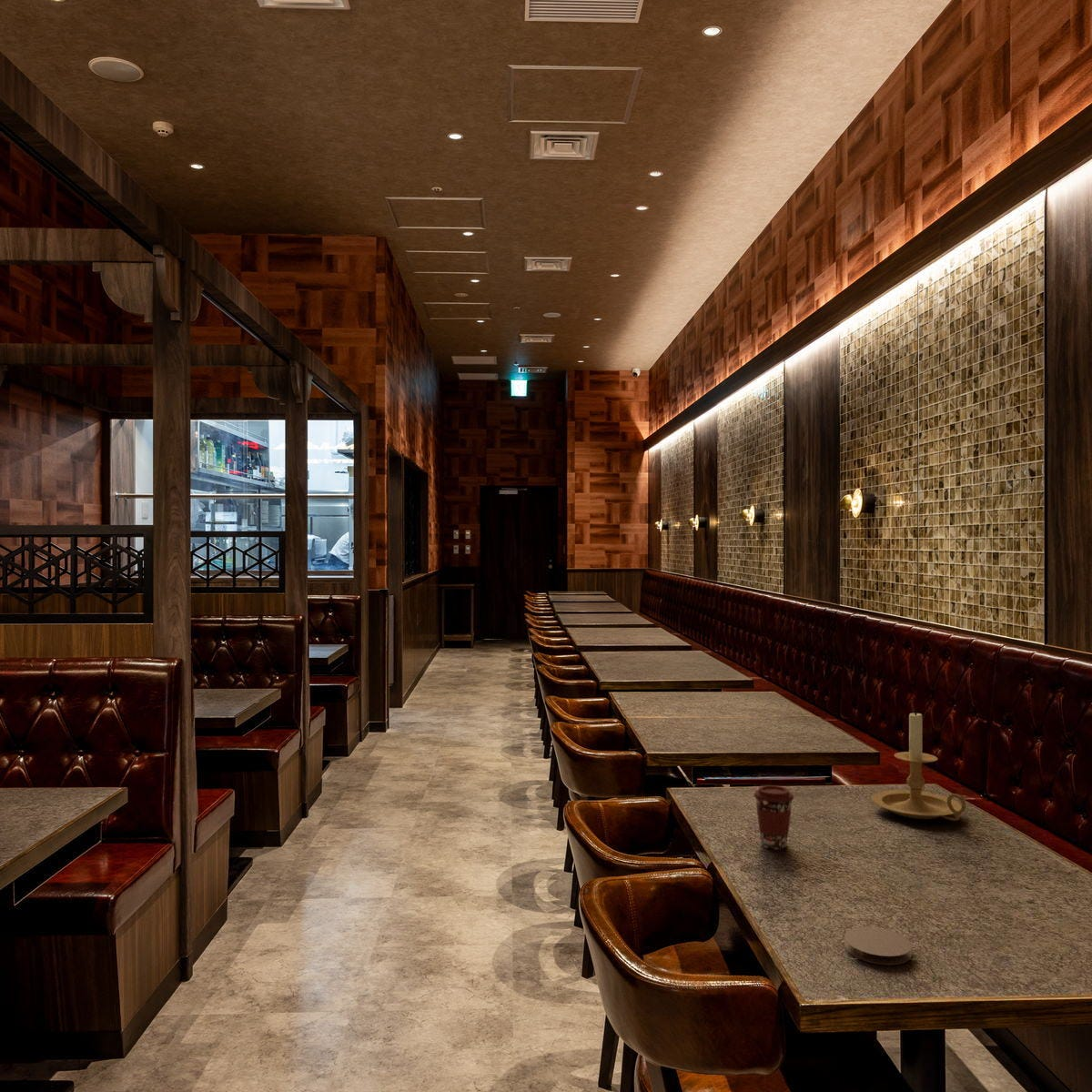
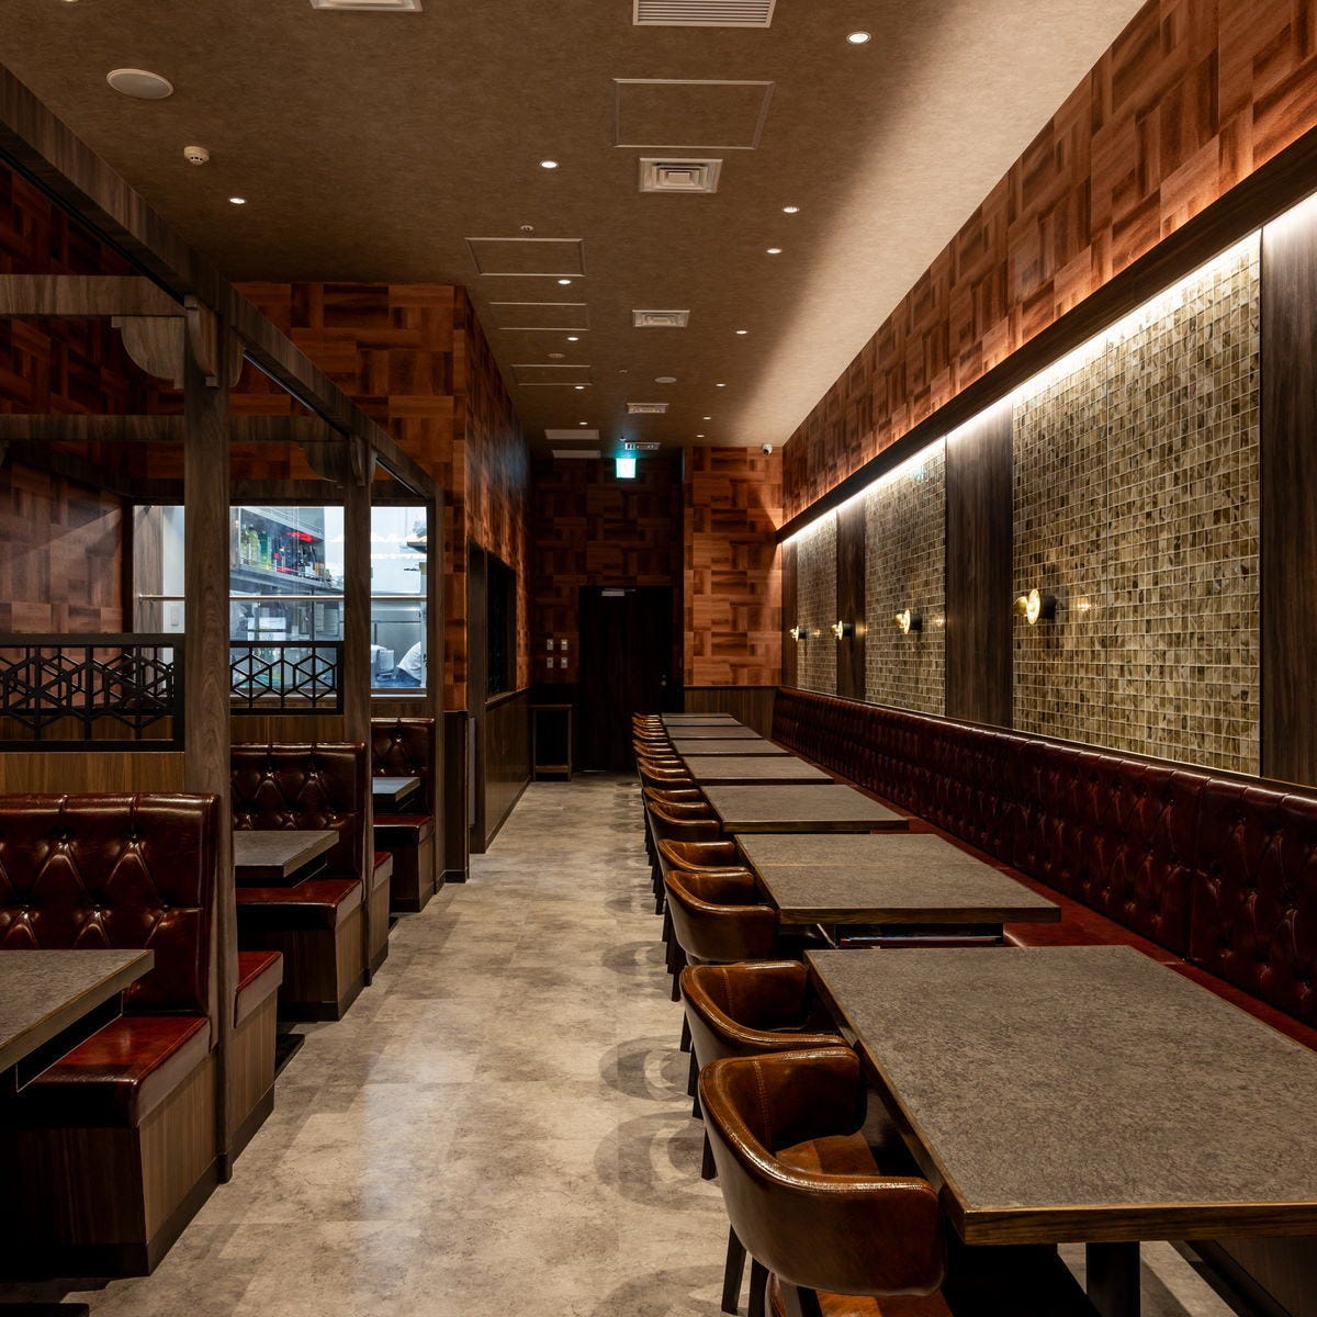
- coffee cup (774, 817)
- coaster (877, 945)
- candle holder (915, 761)
